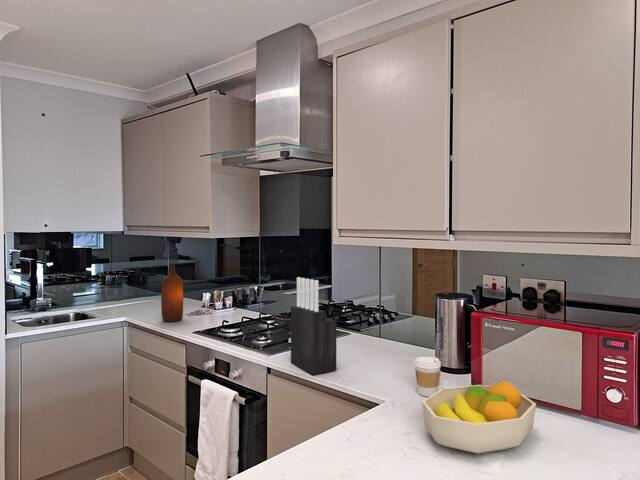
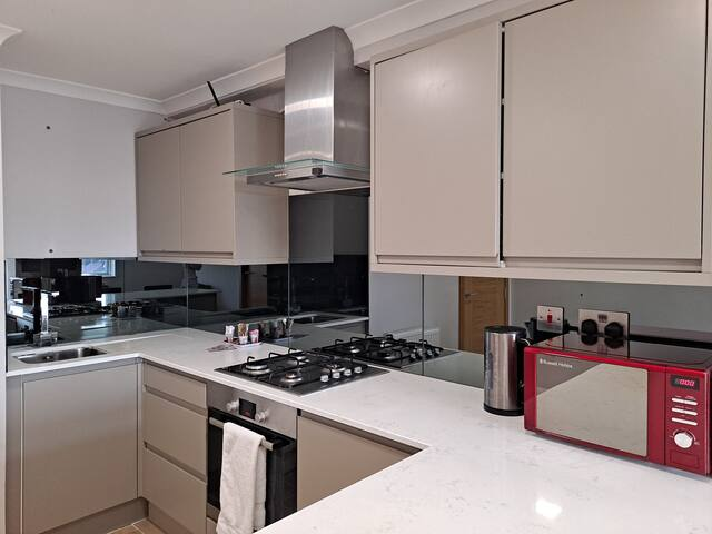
- coffee cup (427, 375)
- knife block (315, 322)
- bottle (172, 292)
- fruit bowl (478, 411)
